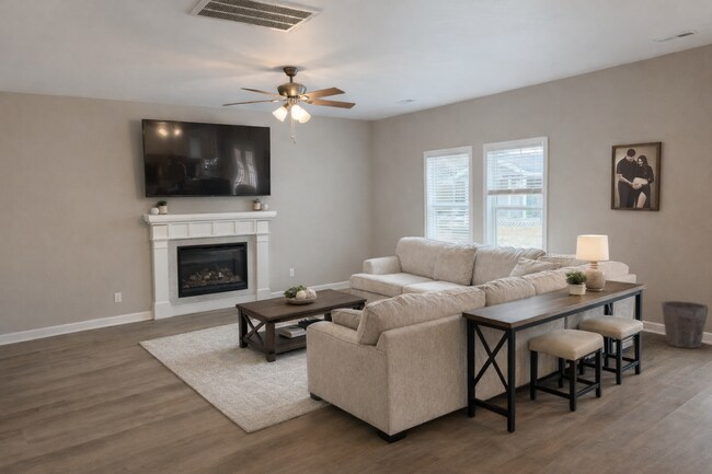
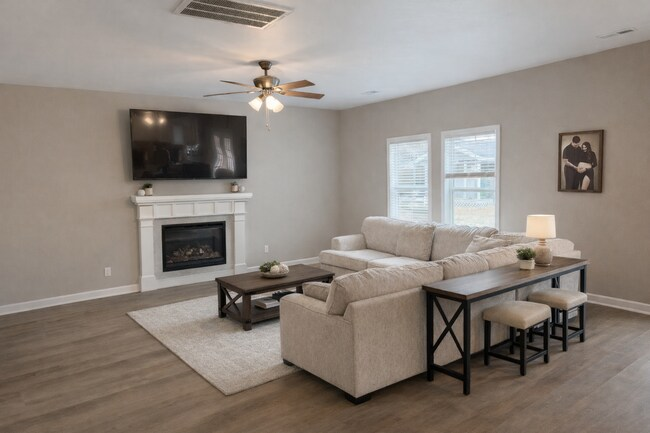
- waste bin (684, 324)
